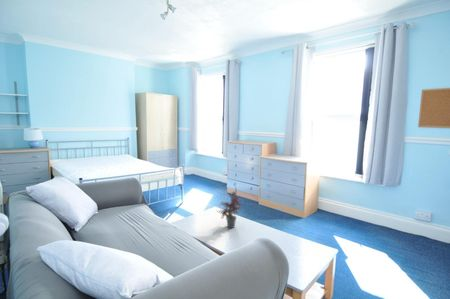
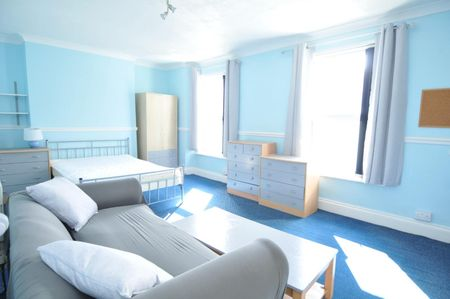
- potted plant (231, 206)
